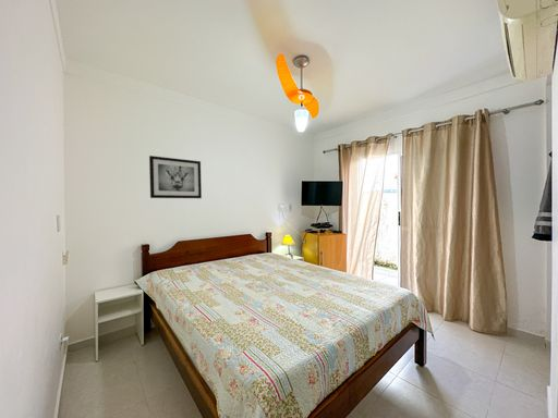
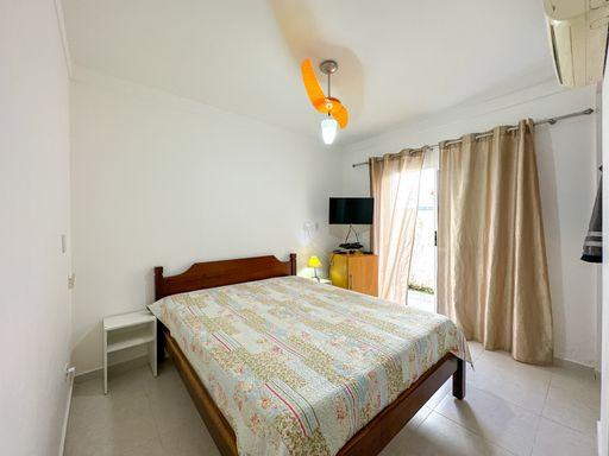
- wall art (177, 179)
